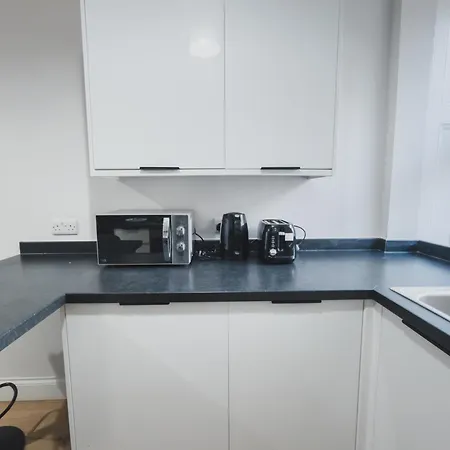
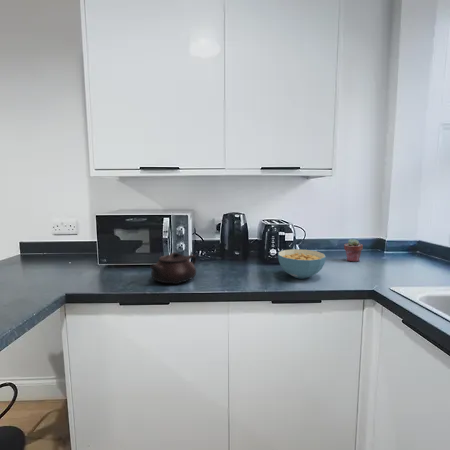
+ teapot (175, 266)
+ potted succulent (353, 249)
+ cereal bowl (300, 265)
